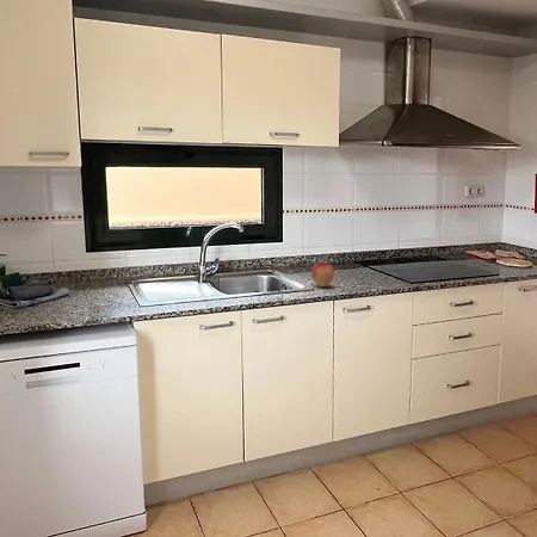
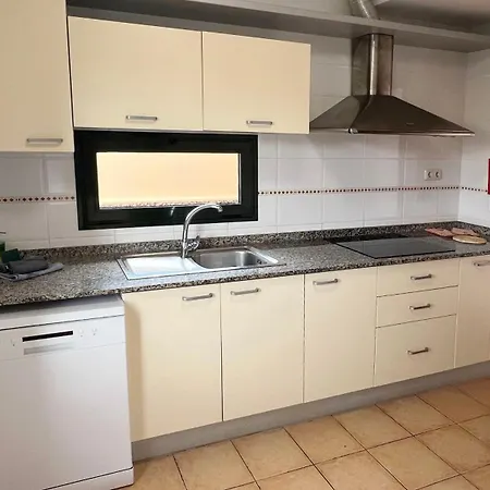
- apple (322, 274)
